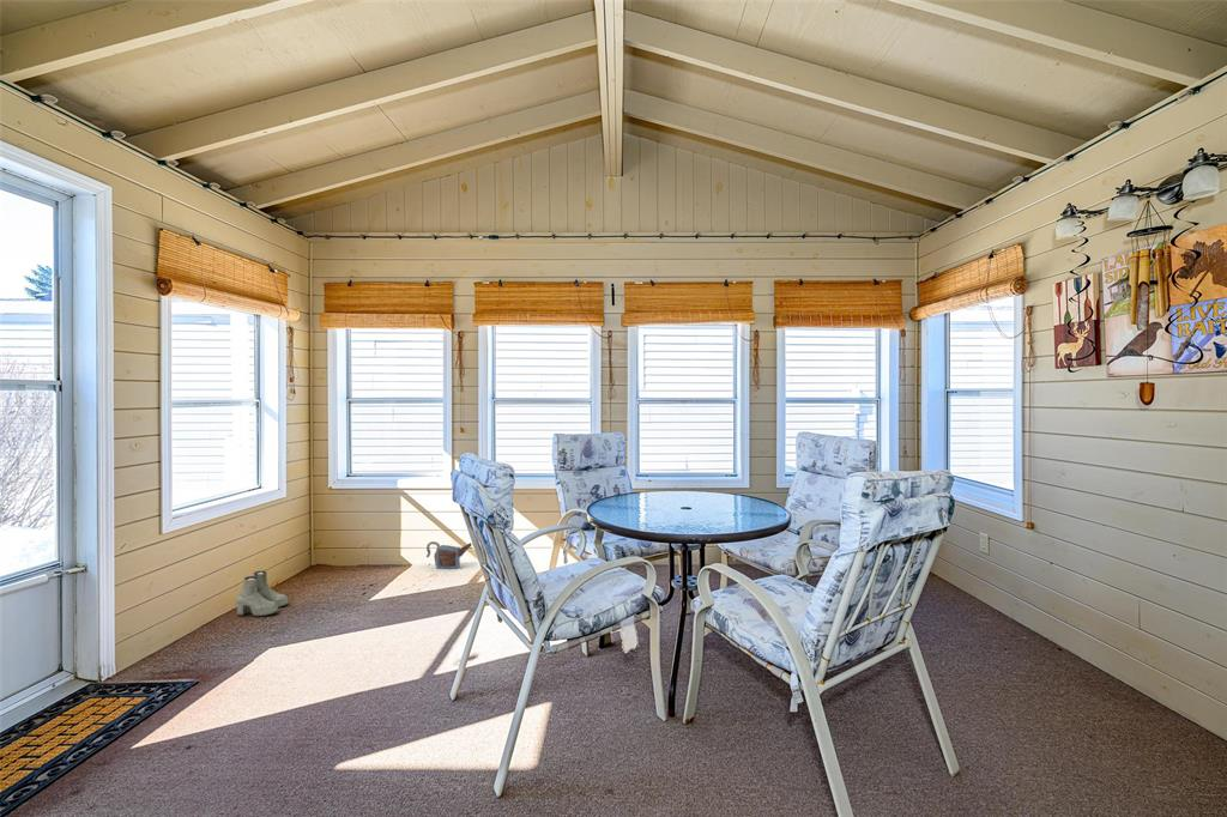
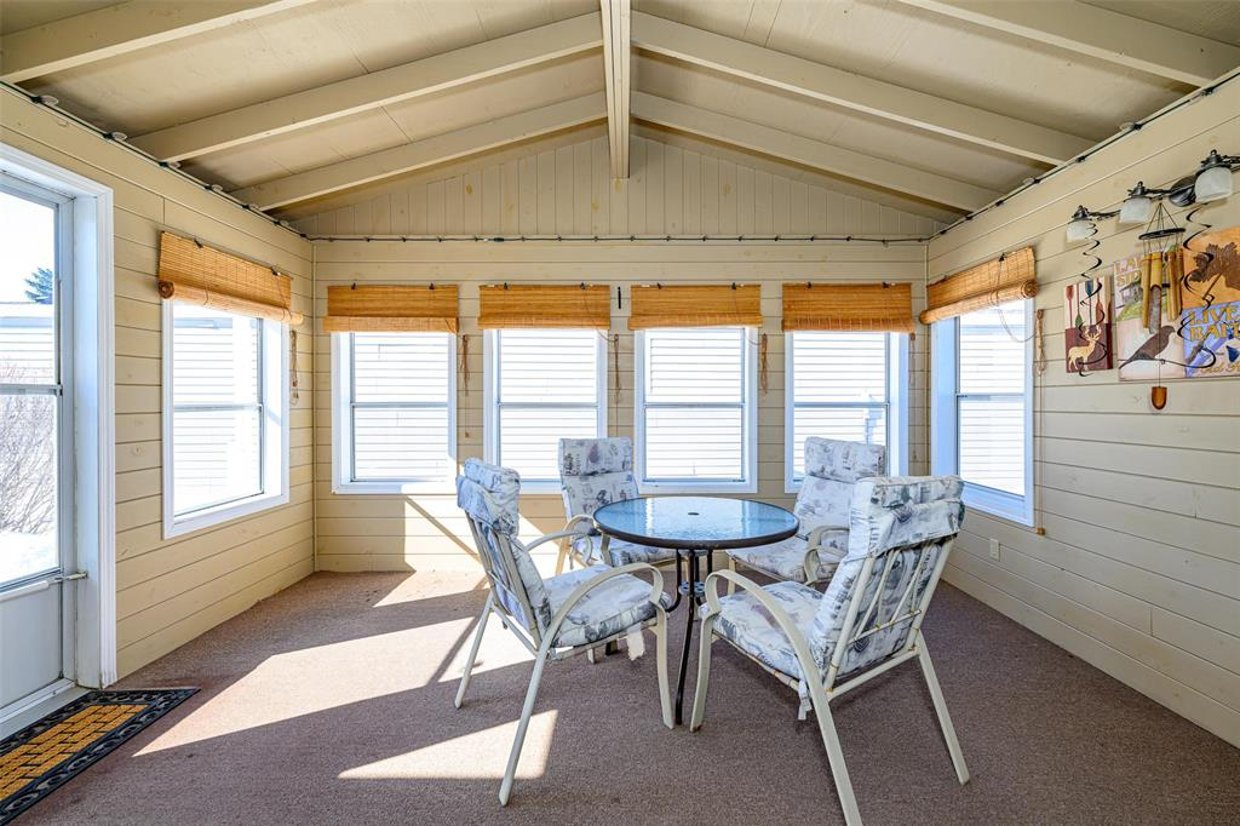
- watering can (449, 553)
- boots (262, 592)
